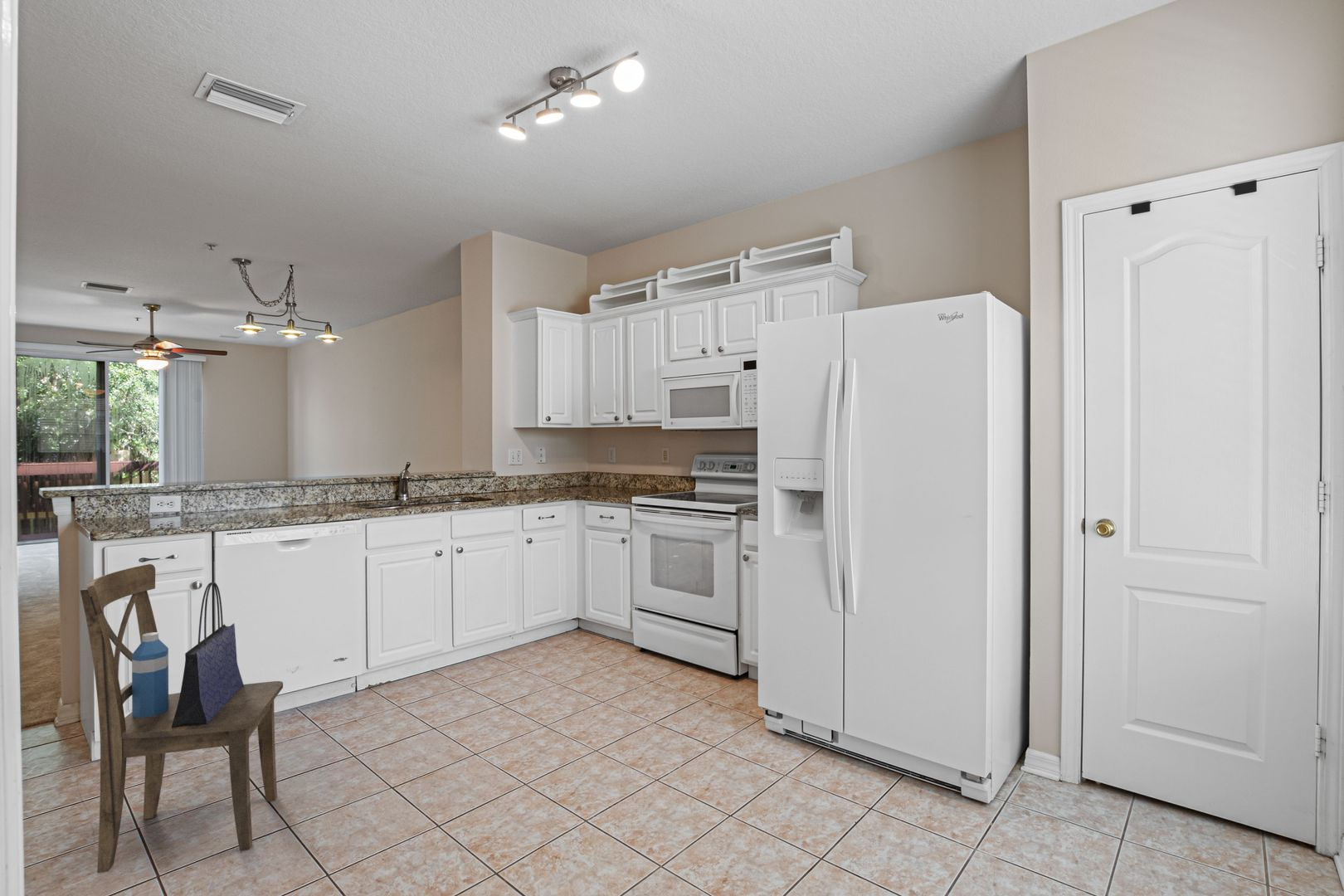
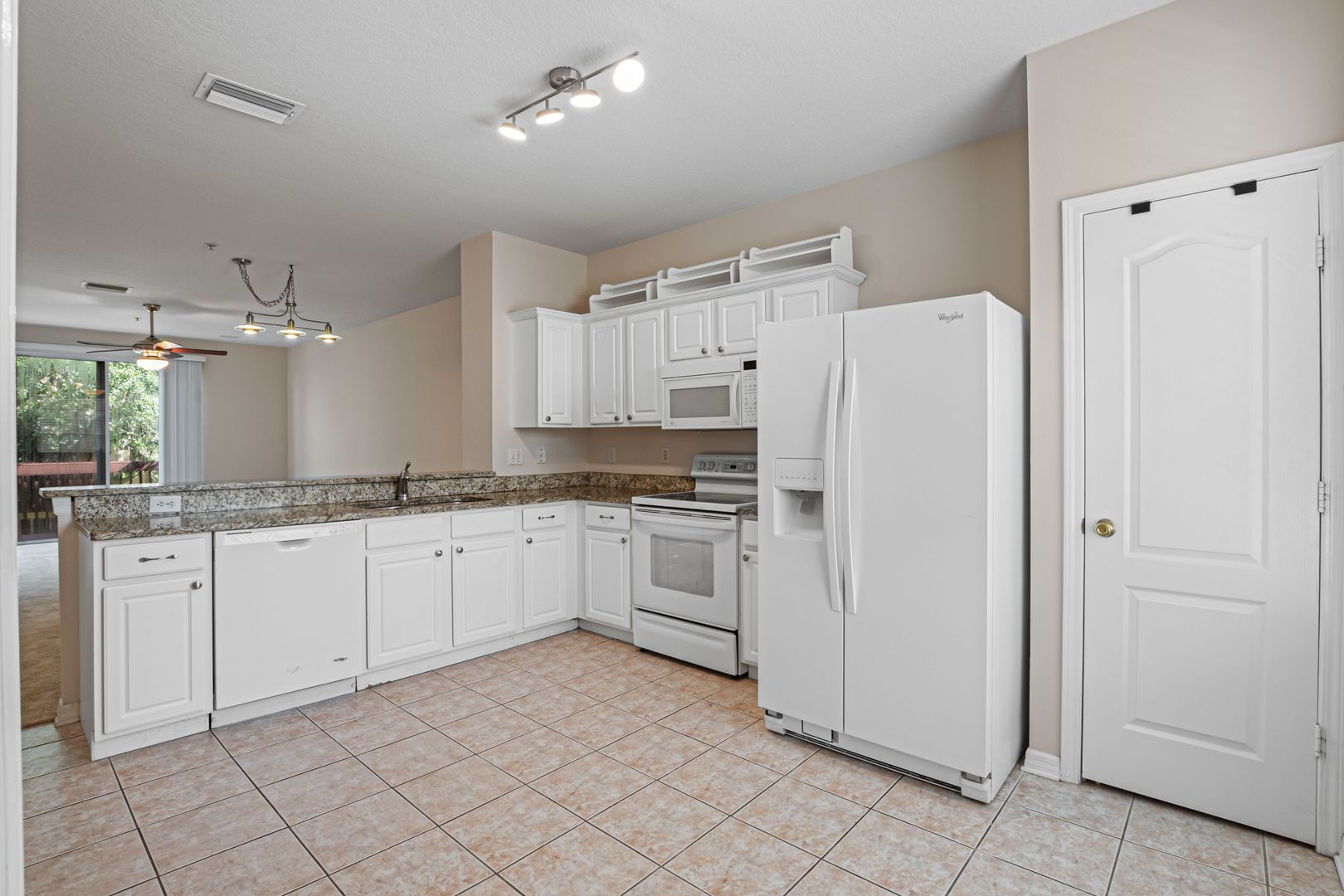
- tote bag (208, 644)
- water bottle (150, 672)
- dining chair (178, 699)
